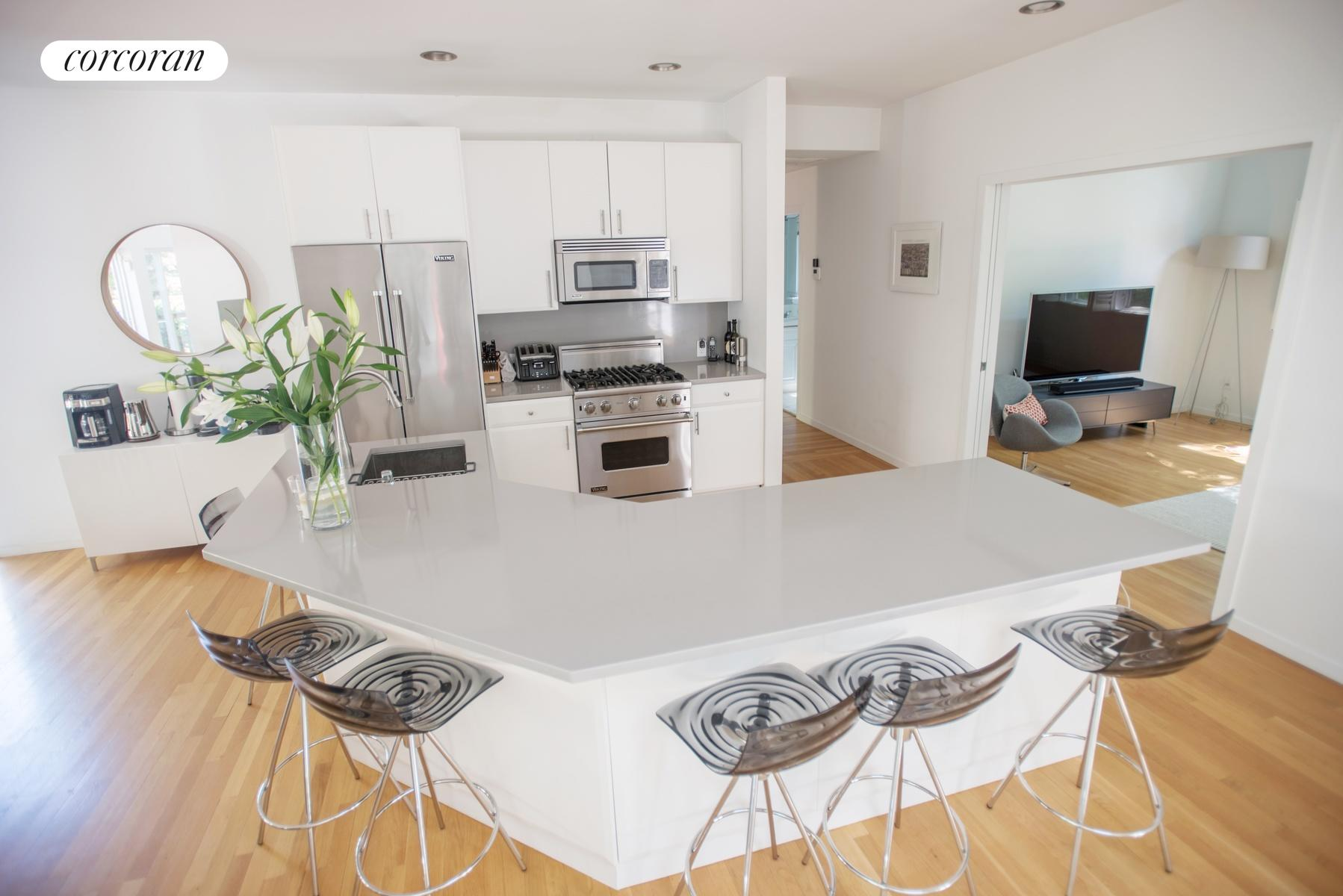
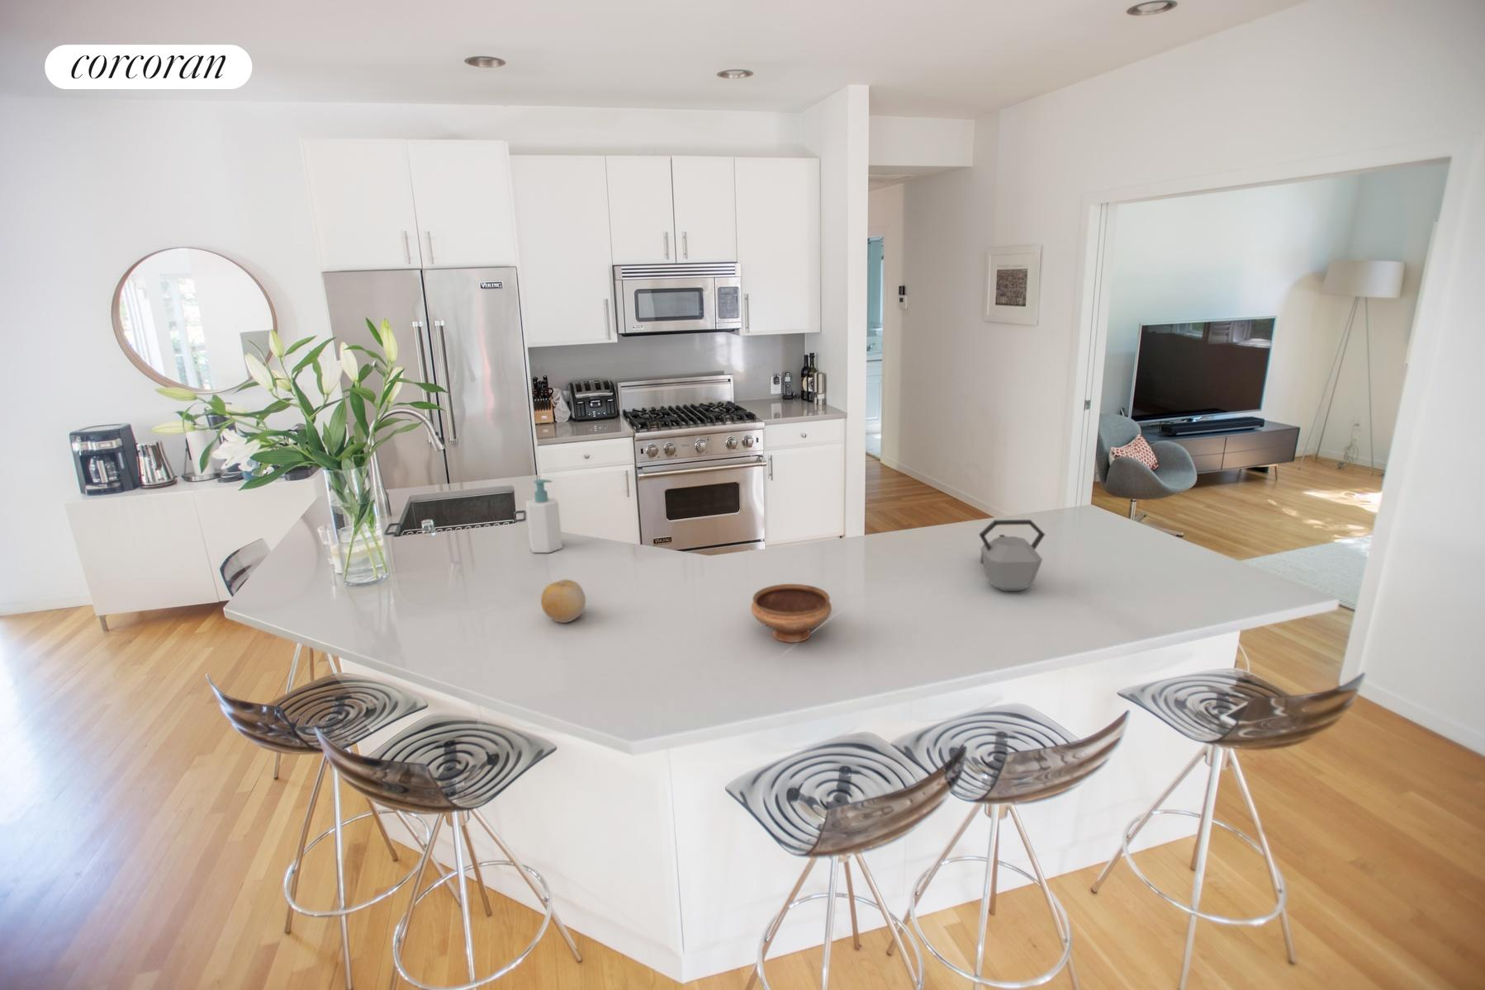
+ fruit (564, 601)
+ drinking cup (792, 615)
+ kettle (1002, 545)
+ soap bottle (543, 515)
